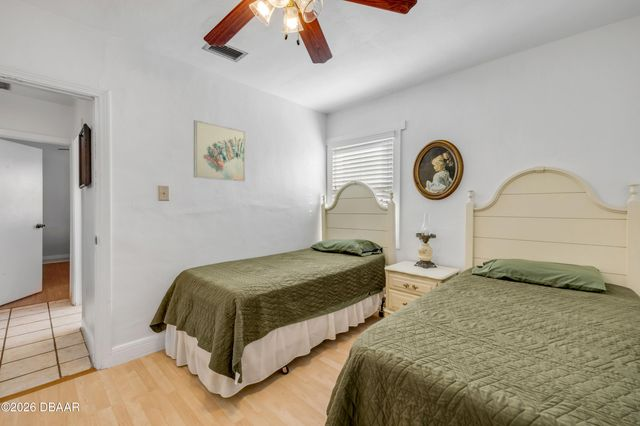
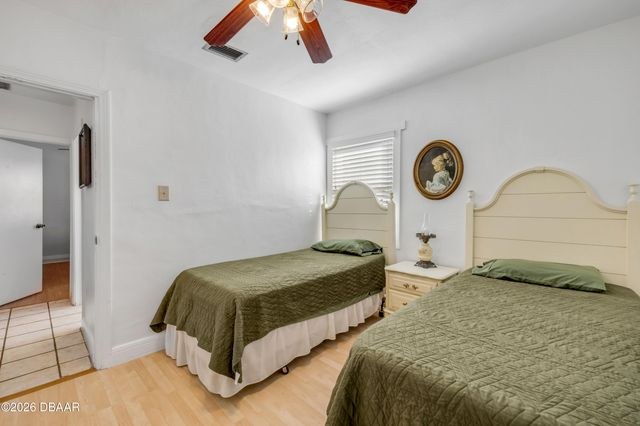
- wall art (221, 152)
